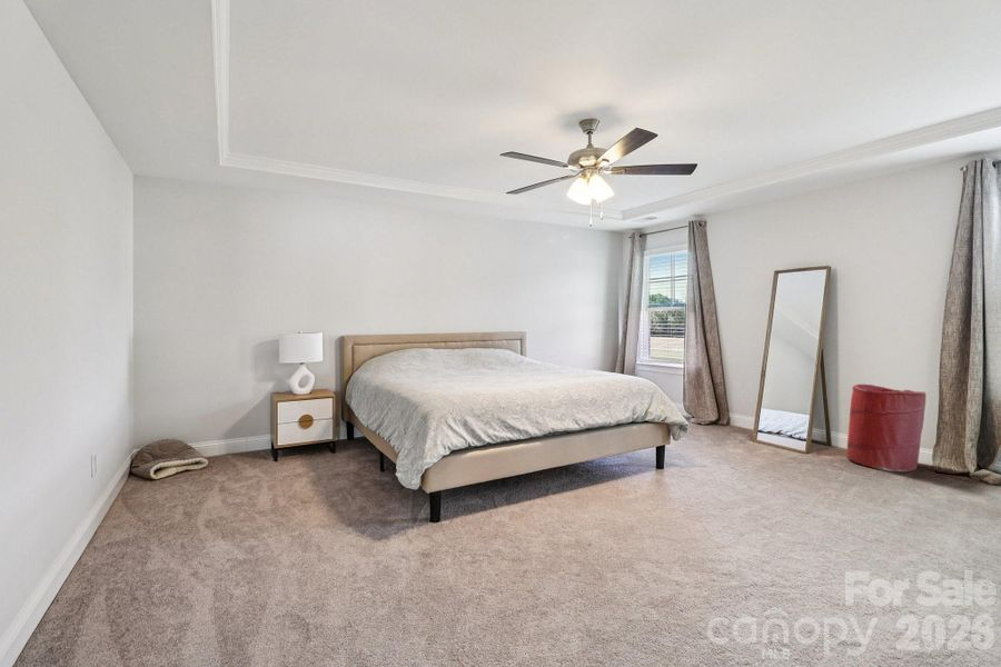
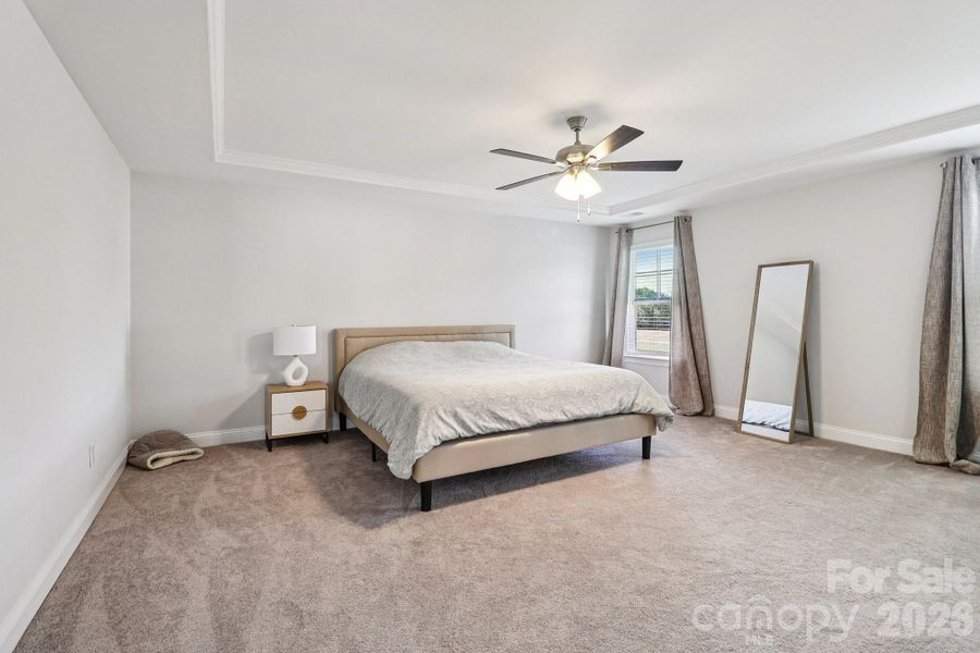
- laundry hamper (884, 425)
